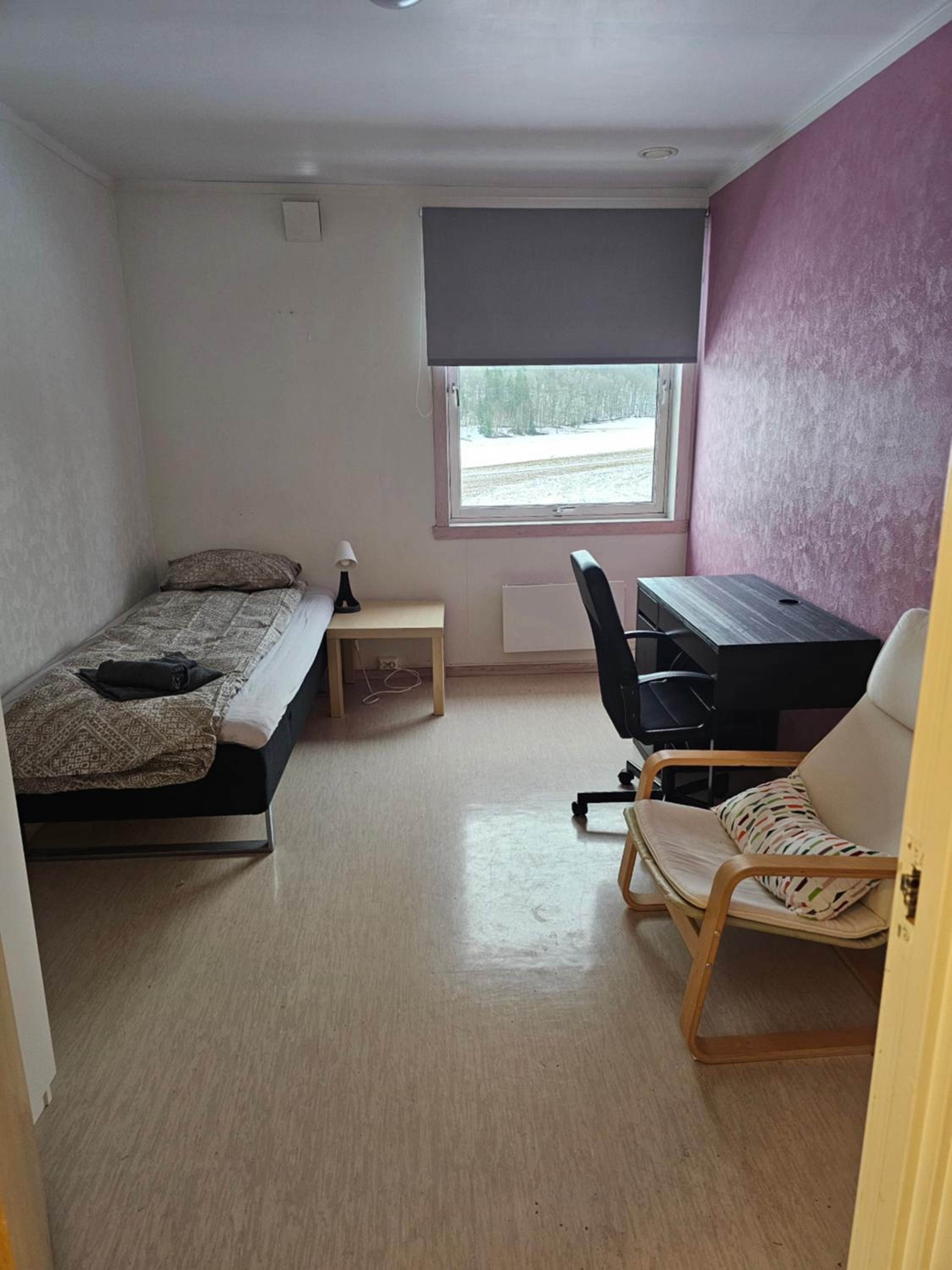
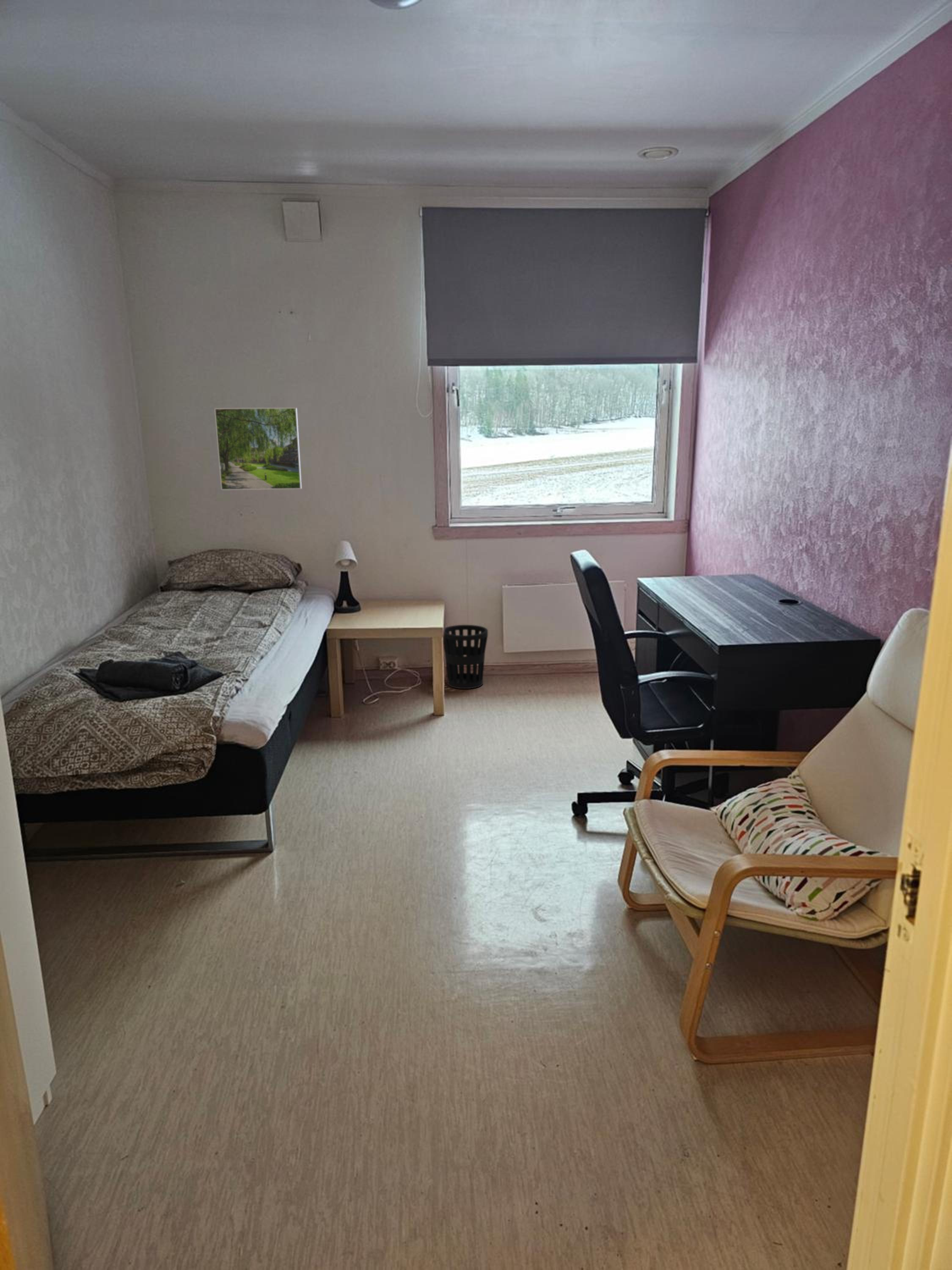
+ wastebasket (465, 657)
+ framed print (259, 449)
